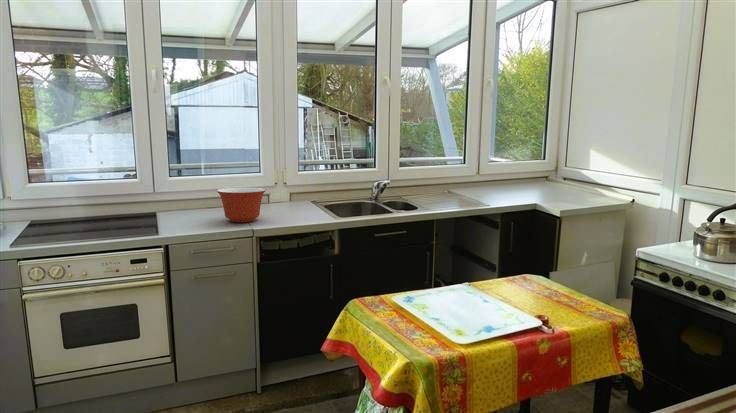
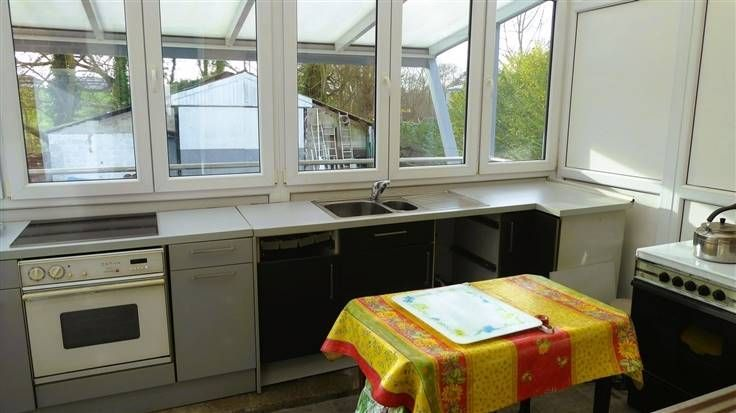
- mixing bowl (242, 205)
